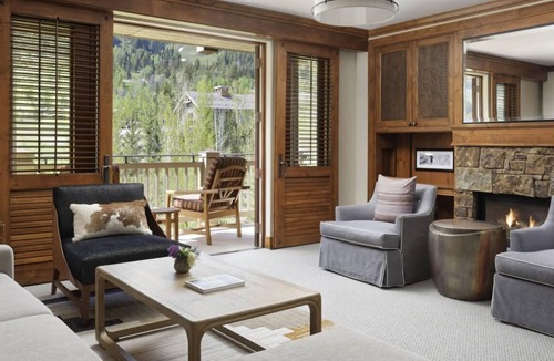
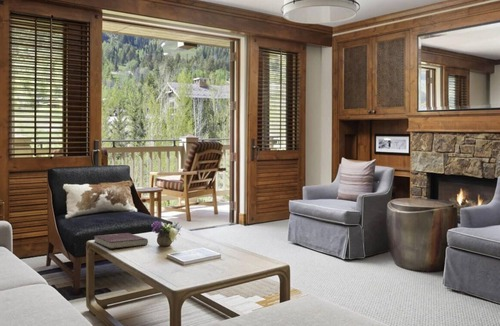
+ book (120, 240)
